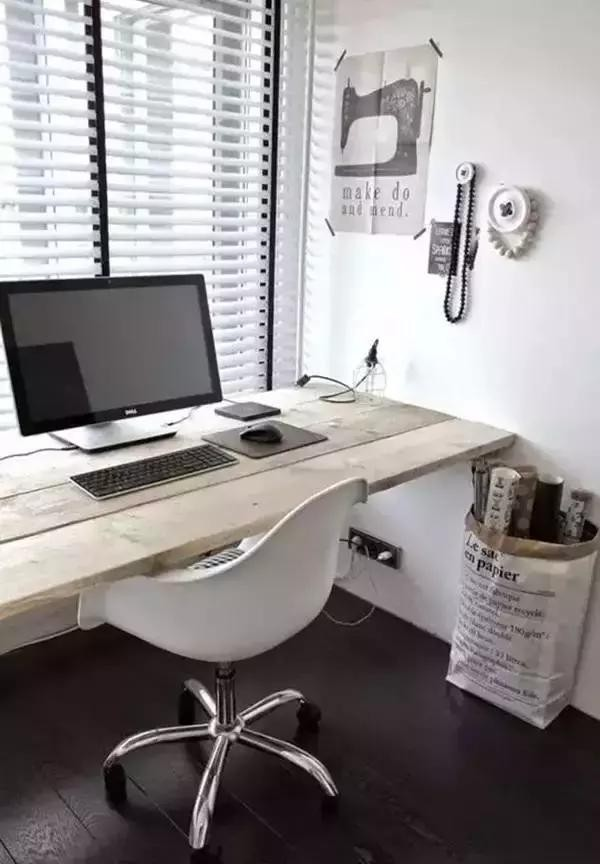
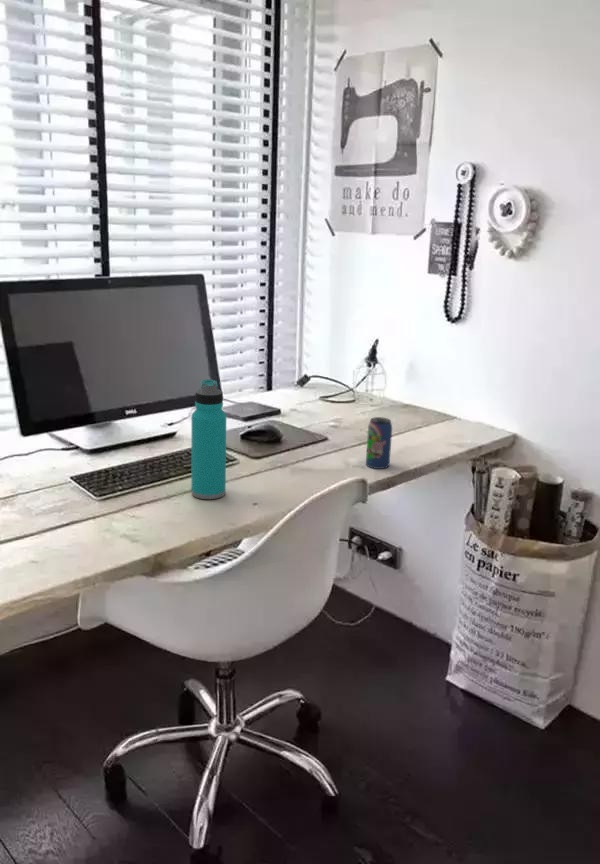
+ beverage can (379, 442)
+ water bottle (208, 439)
